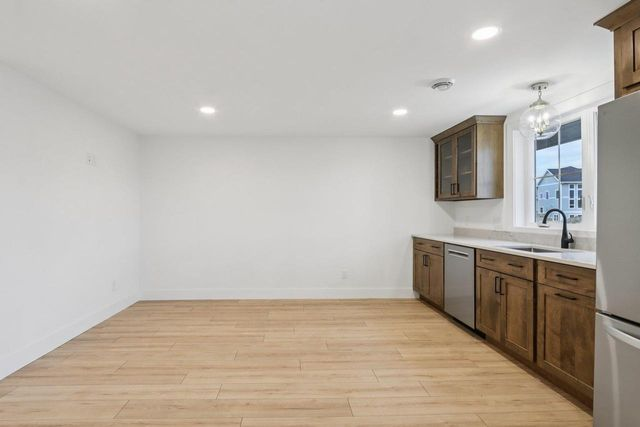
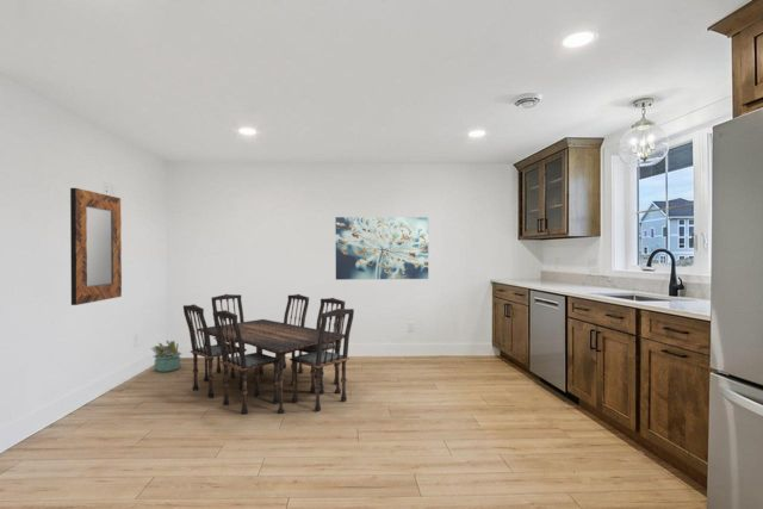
+ dining table (267, 343)
+ wall art (382, 248)
+ decorative plant (168, 354)
+ home mirror (98, 247)
